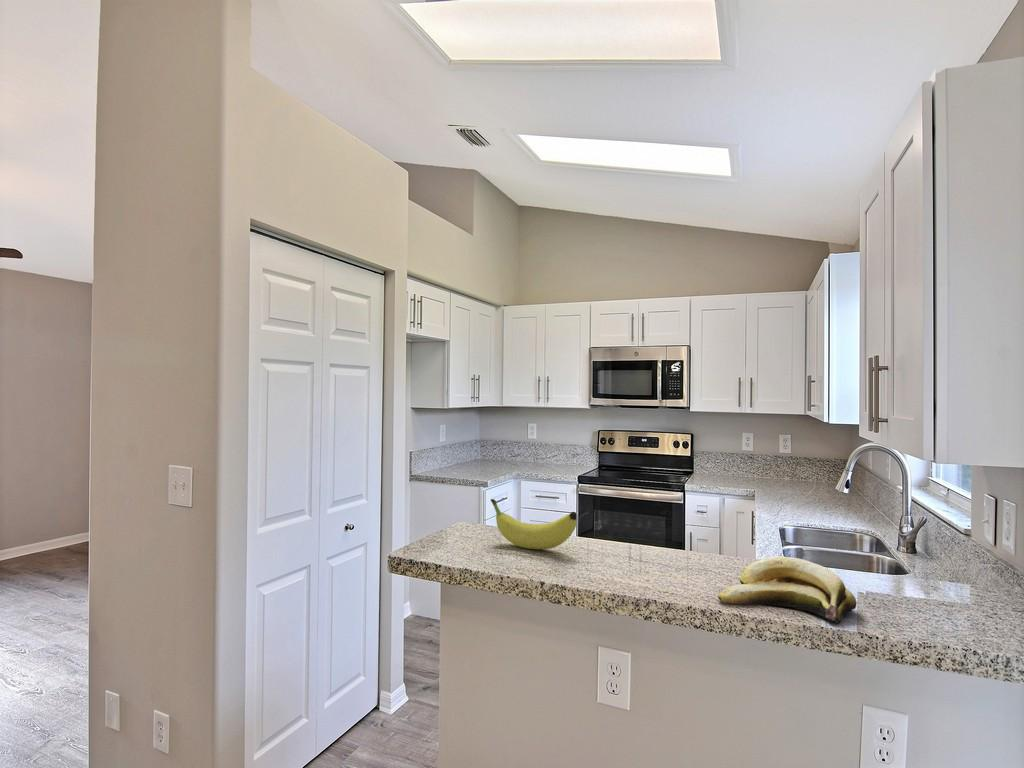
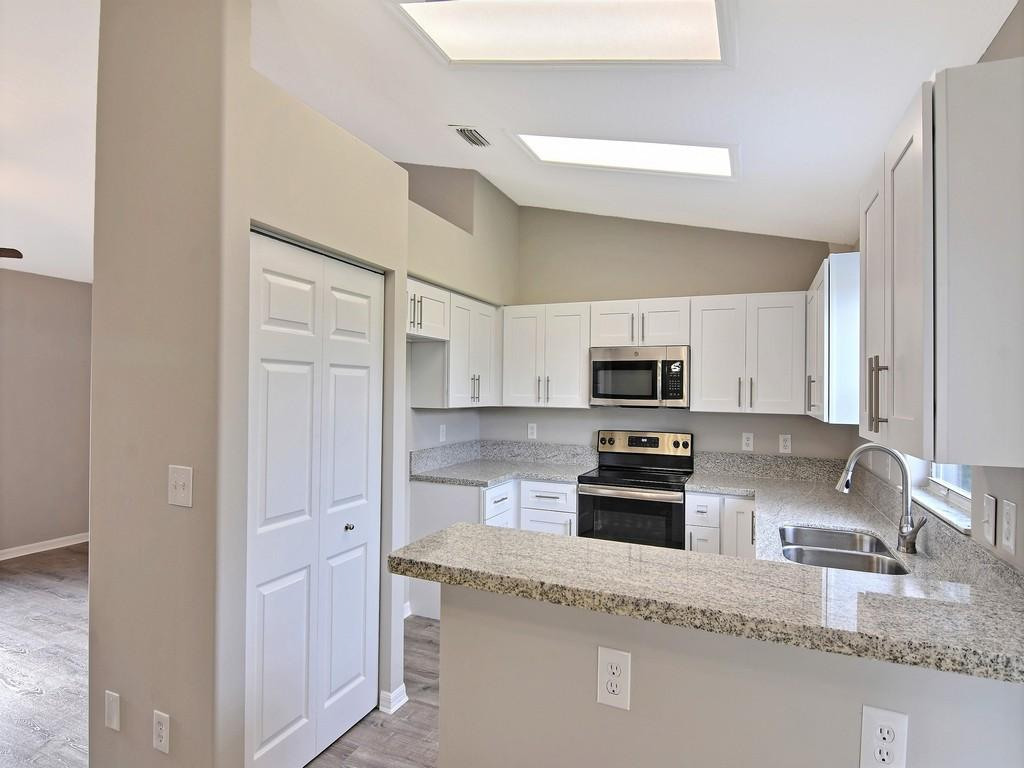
- banana (789, 586)
- fruit (533, 525)
